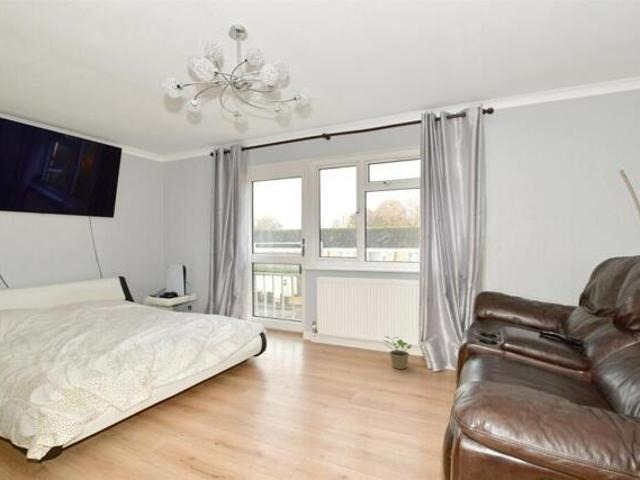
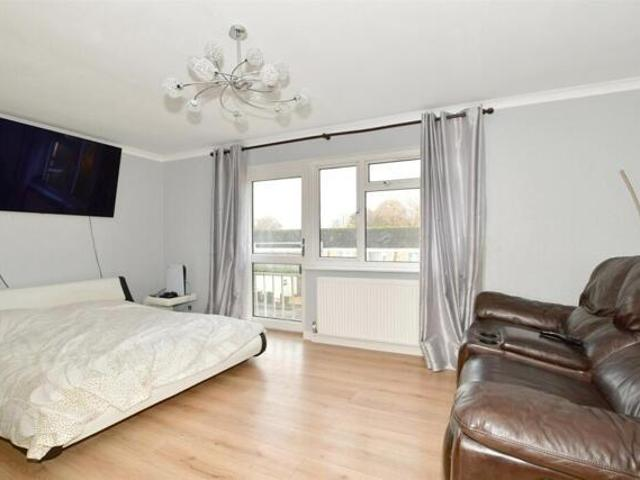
- potted plant (397, 350)
